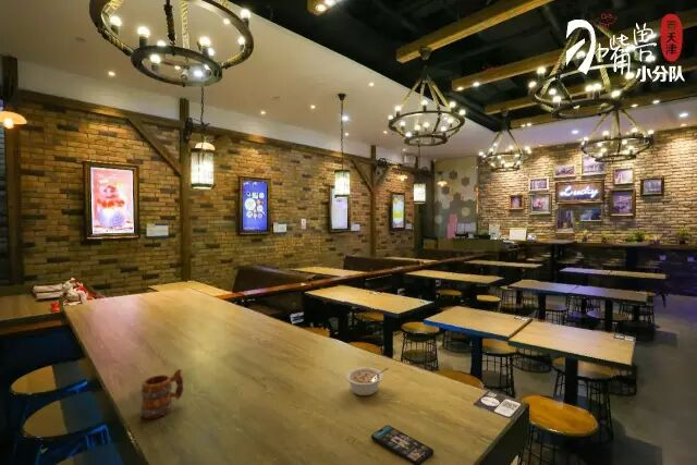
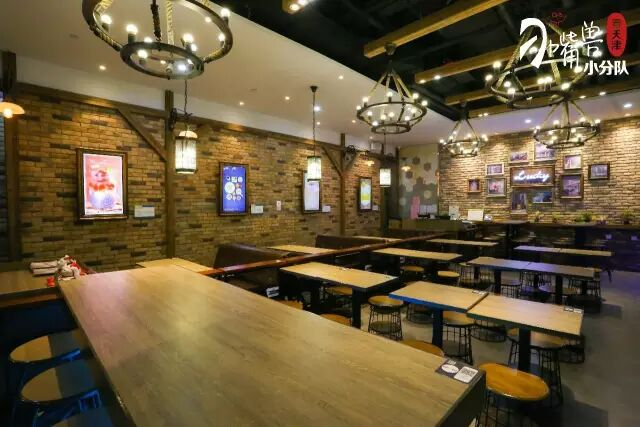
- mug (162, 391)
- legume (365, 380)
- smartphone (401, 443)
